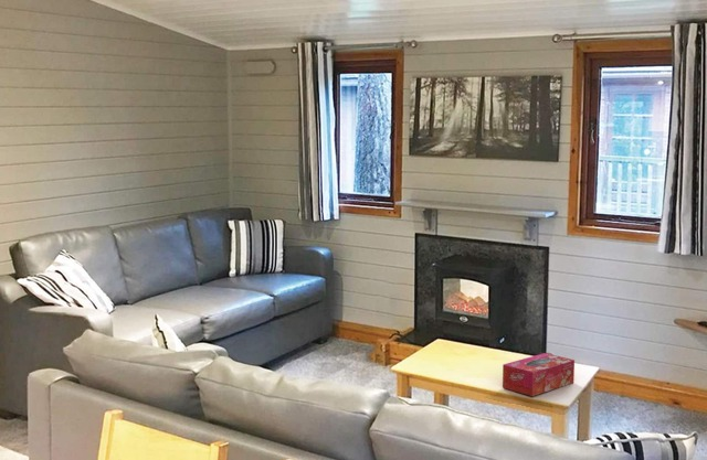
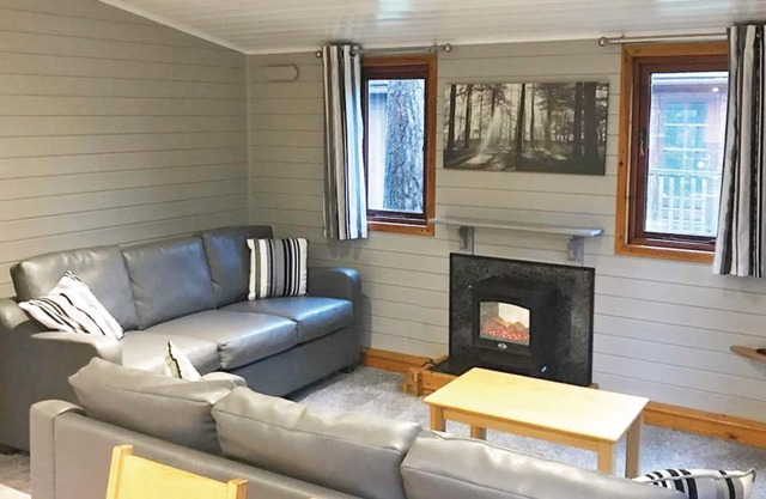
- tissue box (538, 373)
